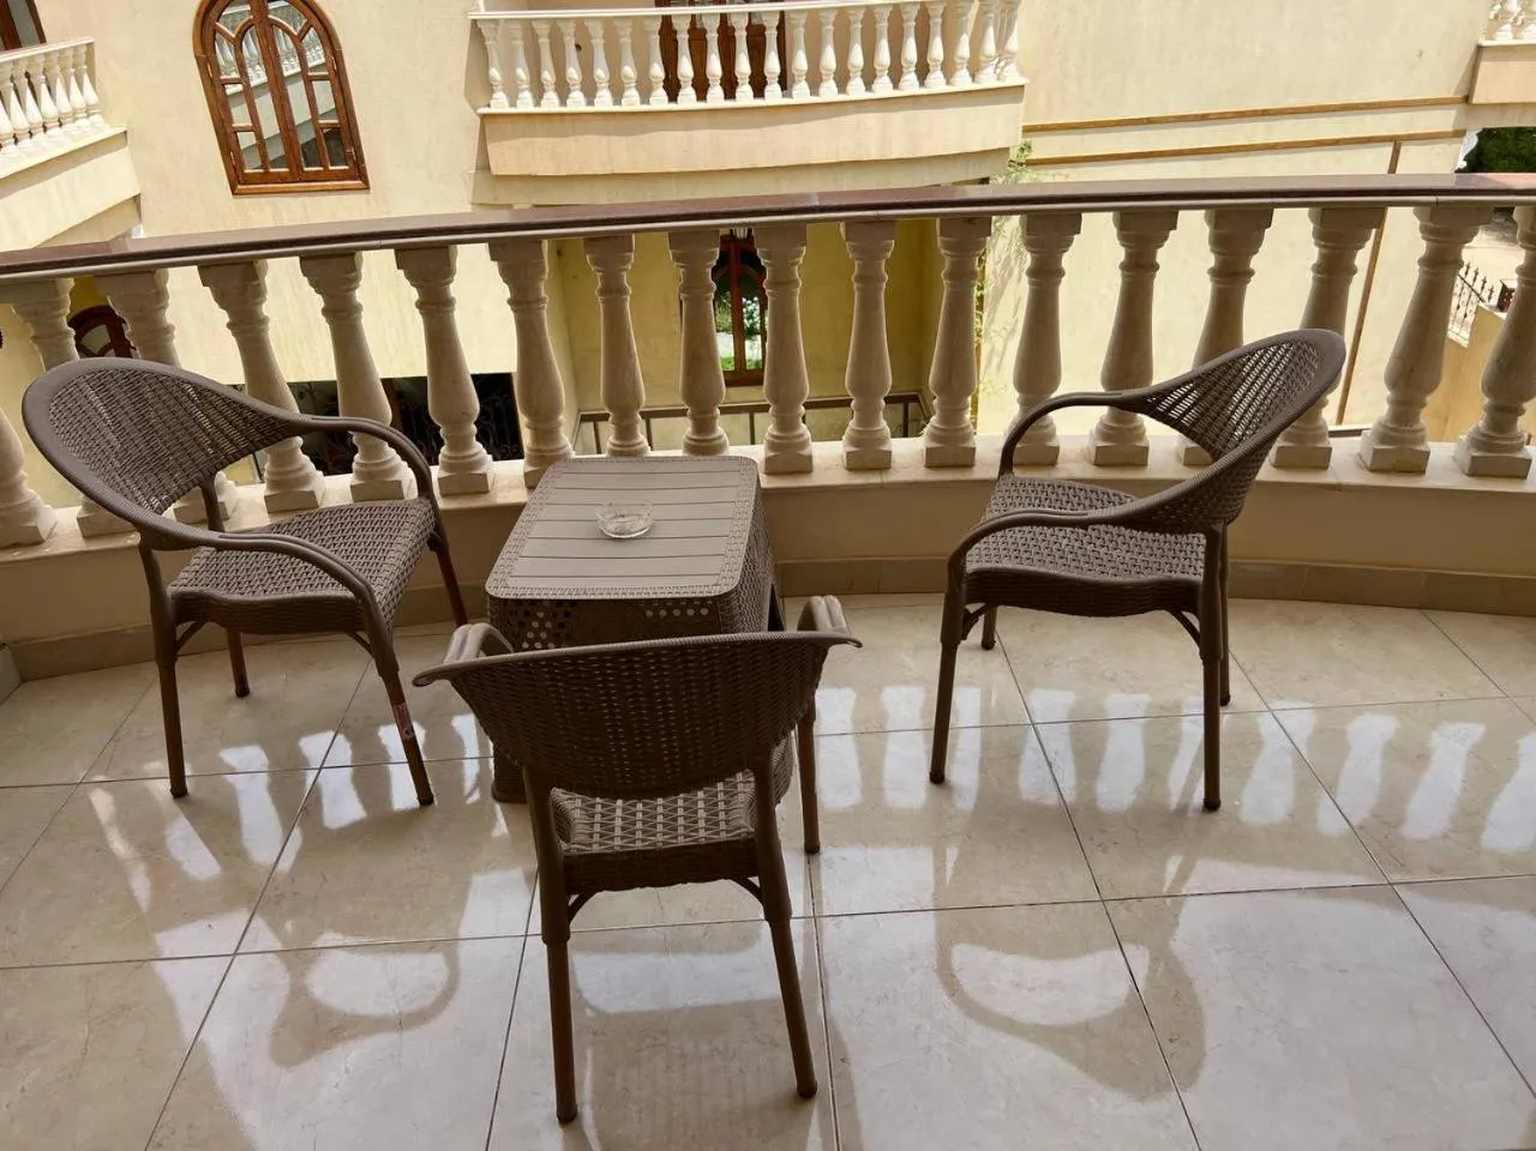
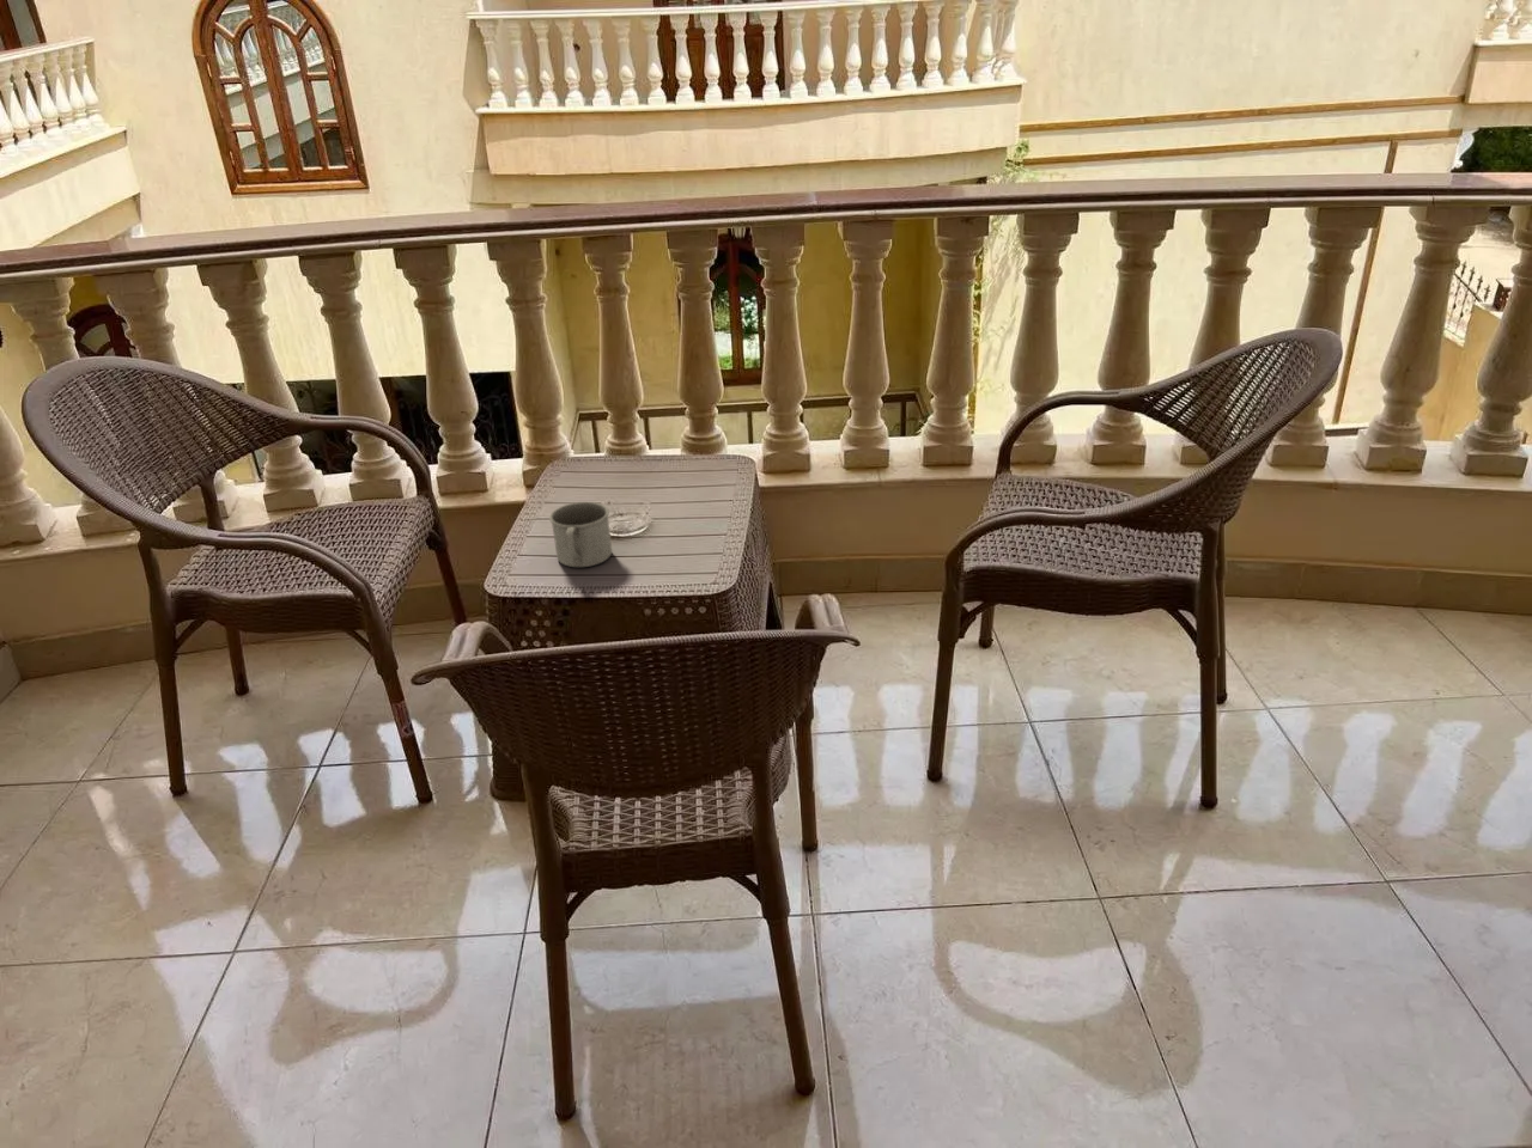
+ mug (580, 535)
